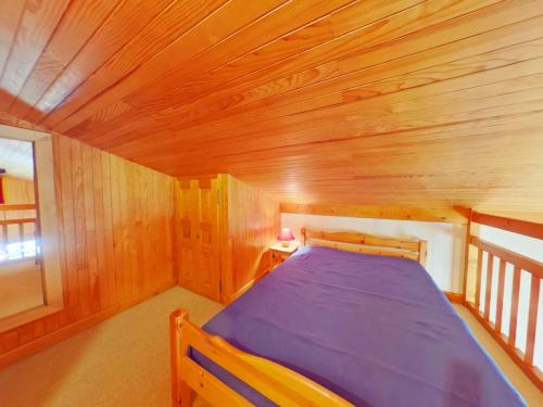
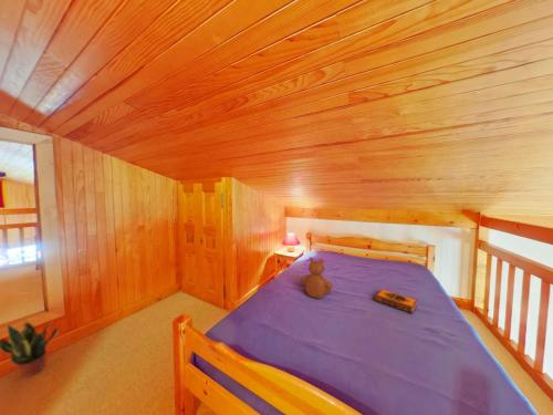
+ potted plant (32, 345)
+ hardback book (395, 300)
+ teddy bear (317, 276)
